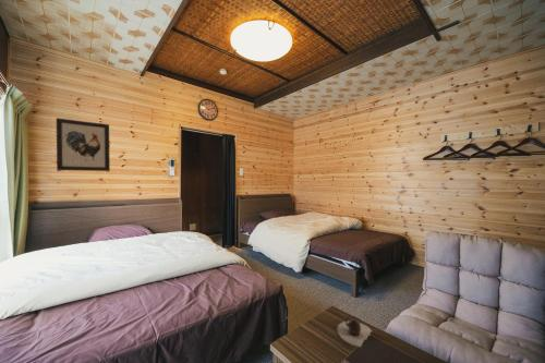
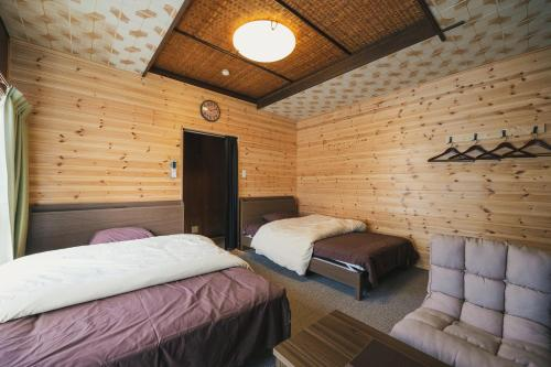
- teapot (355, 324)
- wall art (84, 146)
